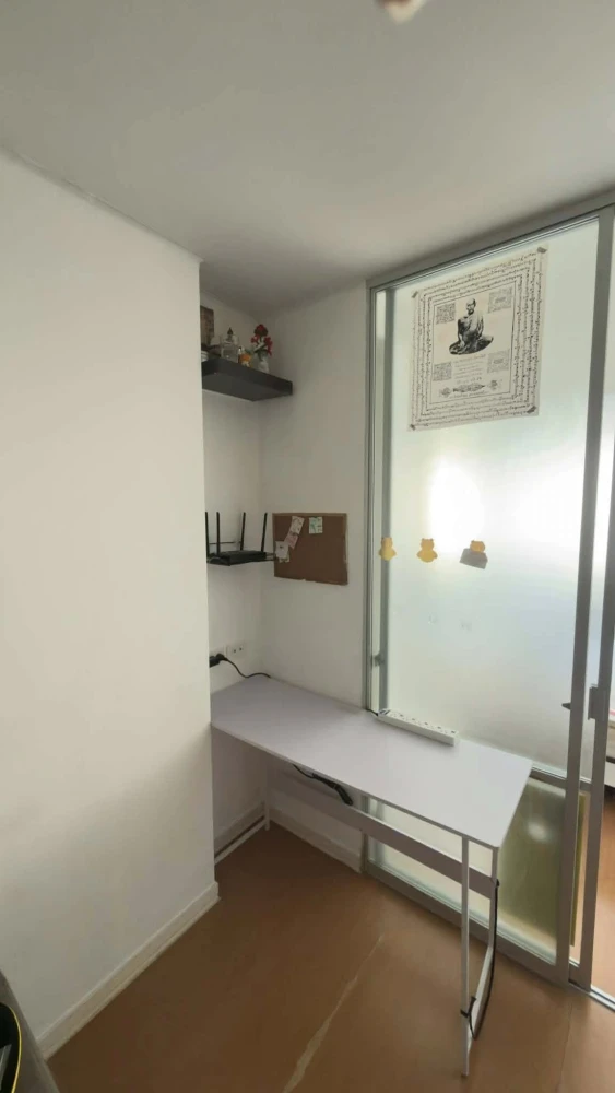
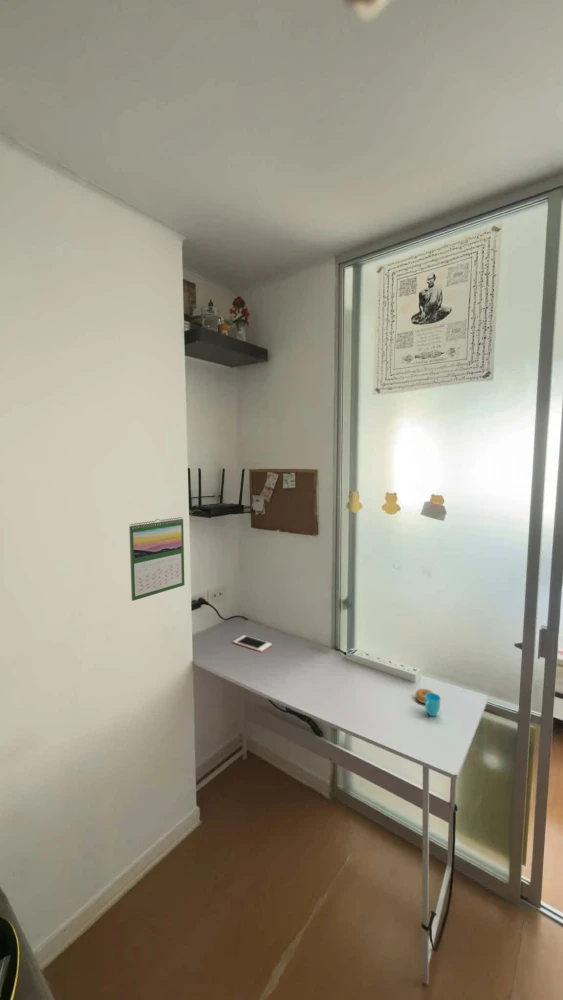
+ cup (426, 698)
+ cell phone (252, 643)
+ calendar (158, 556)
